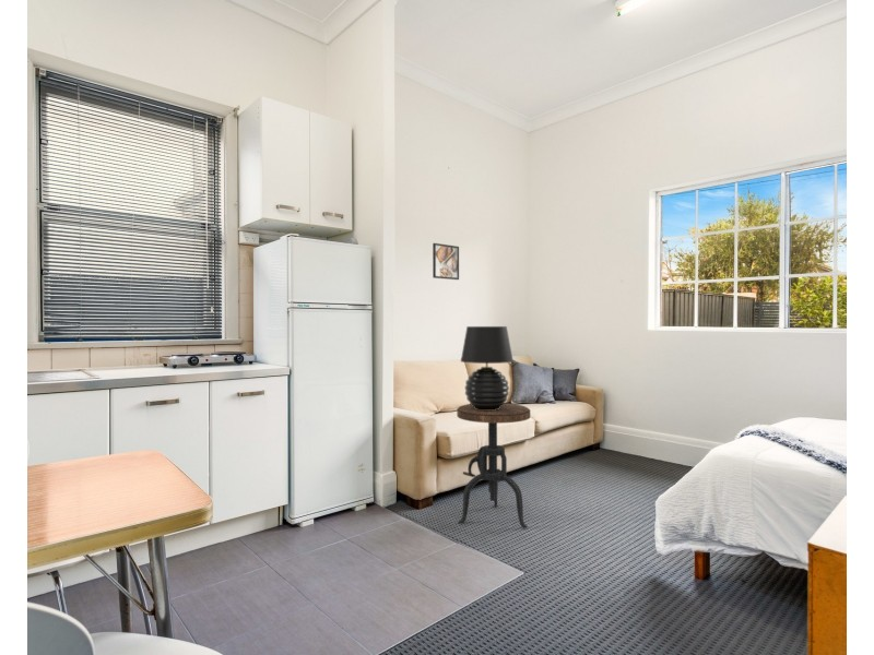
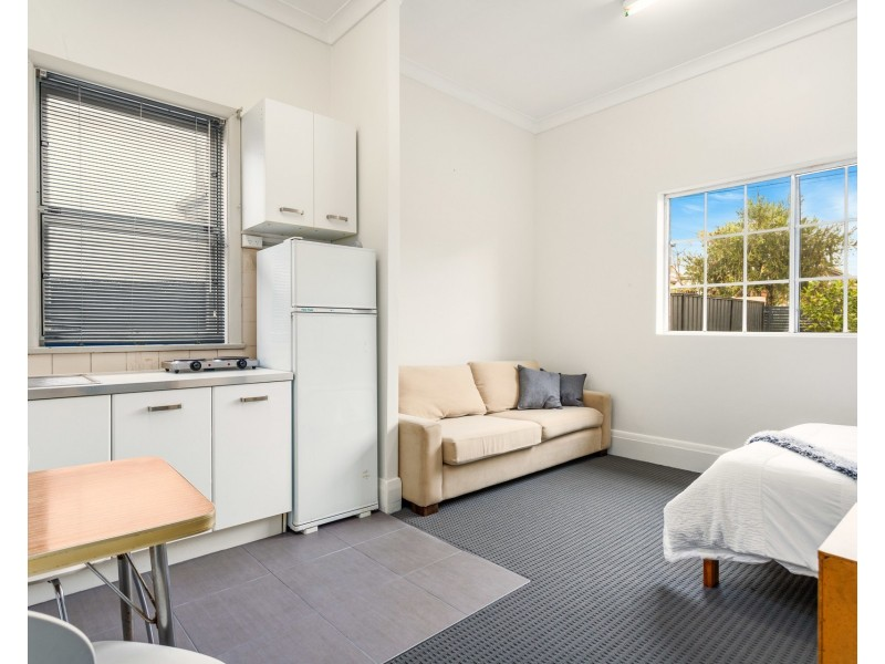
- table lamp (486, 367)
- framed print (446, 261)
- side table (494, 463)
